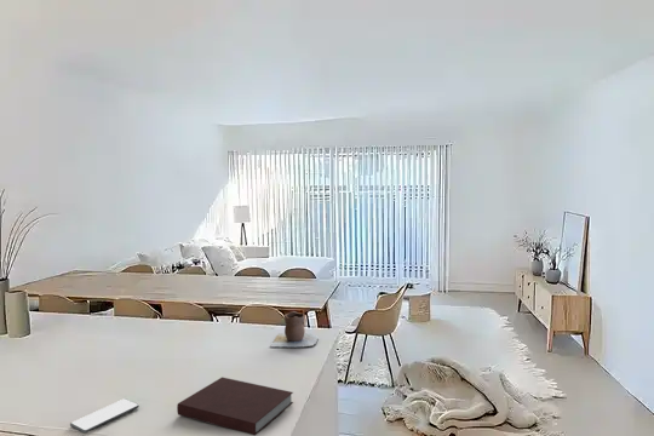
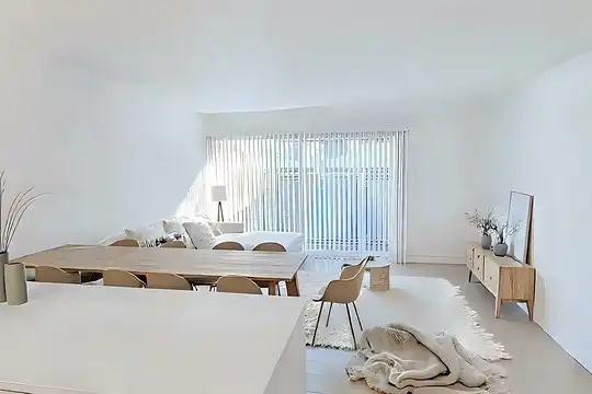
- vase (293, 326)
- notebook (236, 403)
- smartphone (105, 414)
